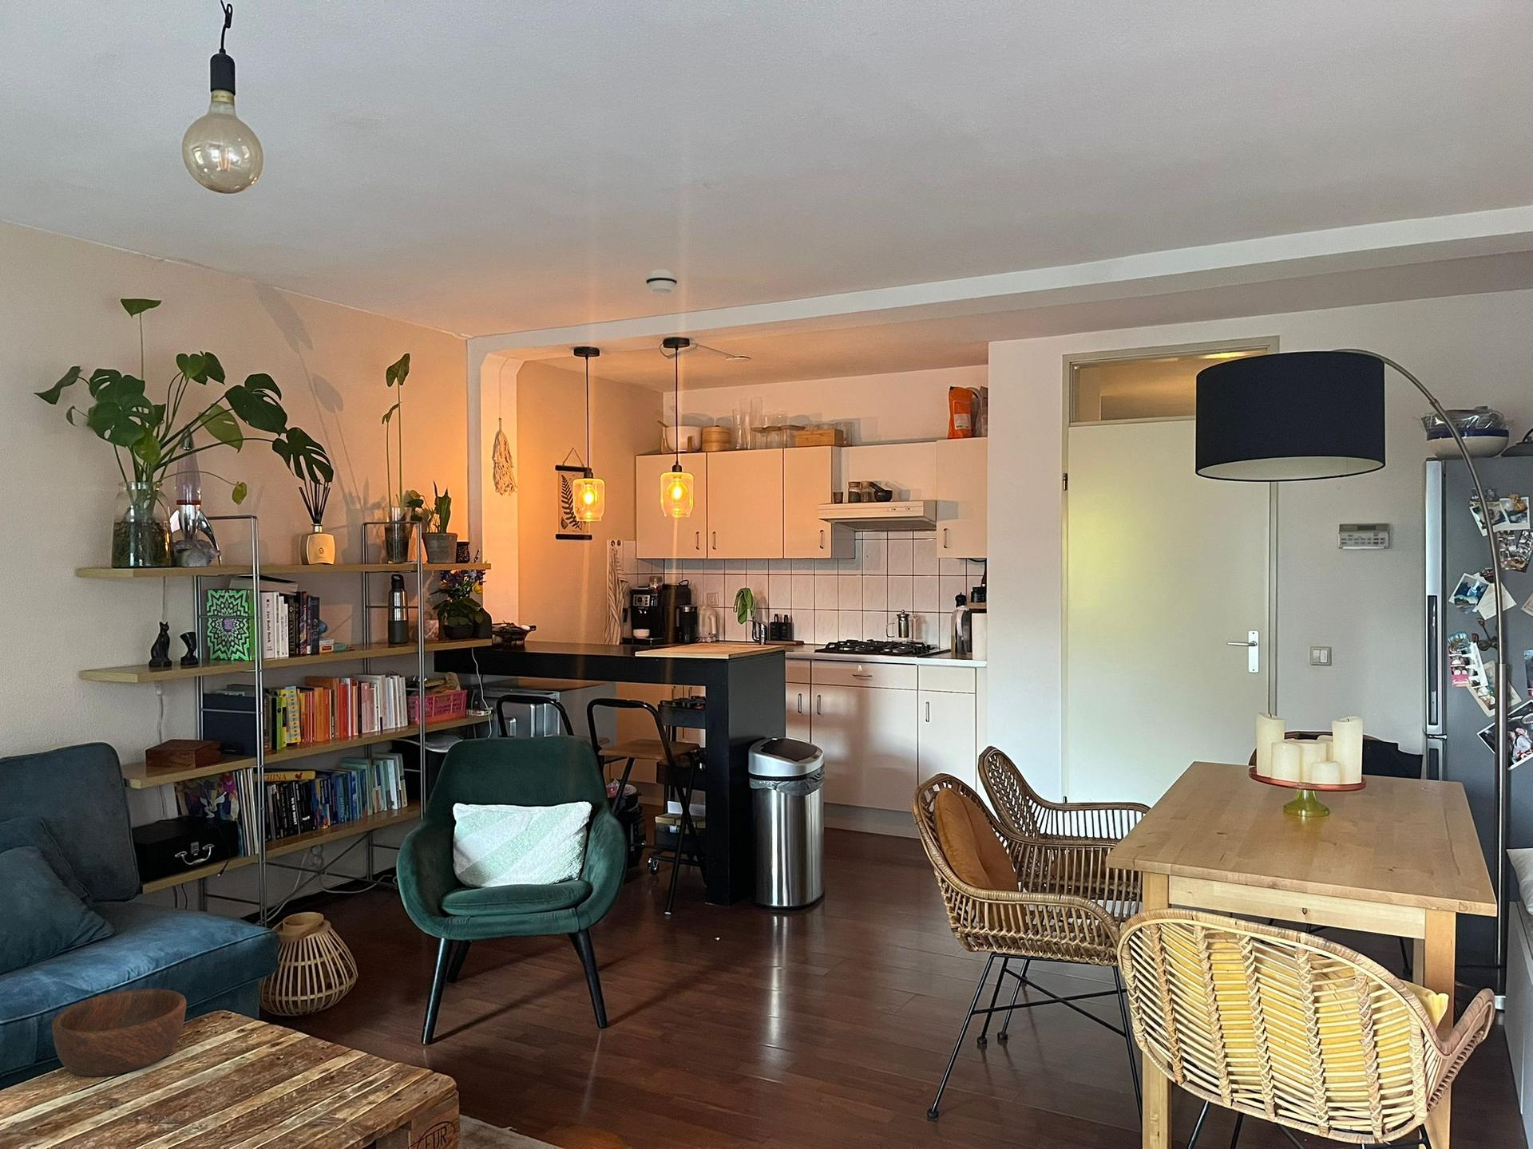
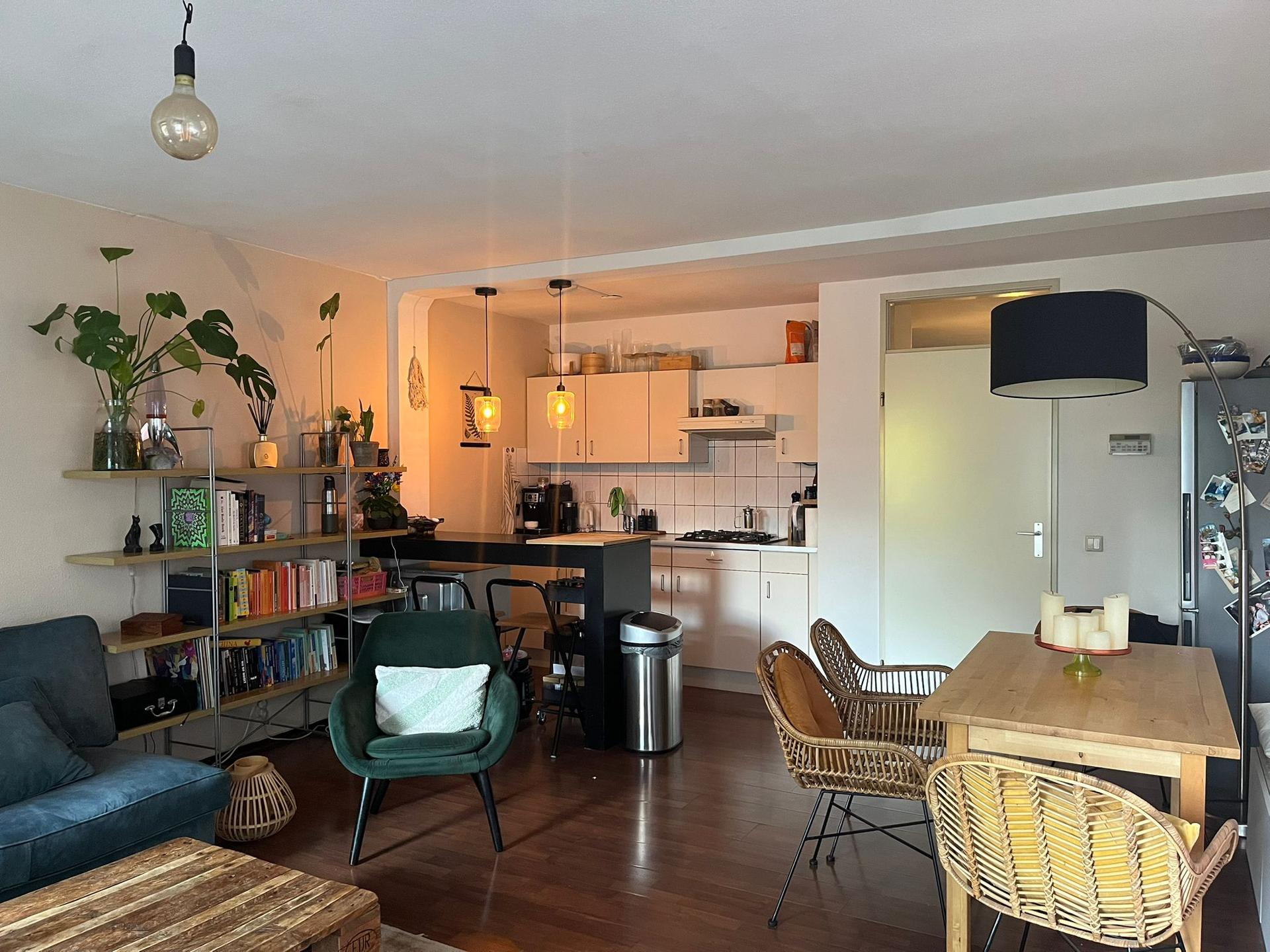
- wooden bowl (121, 1033)
- smoke detector (661, 281)
